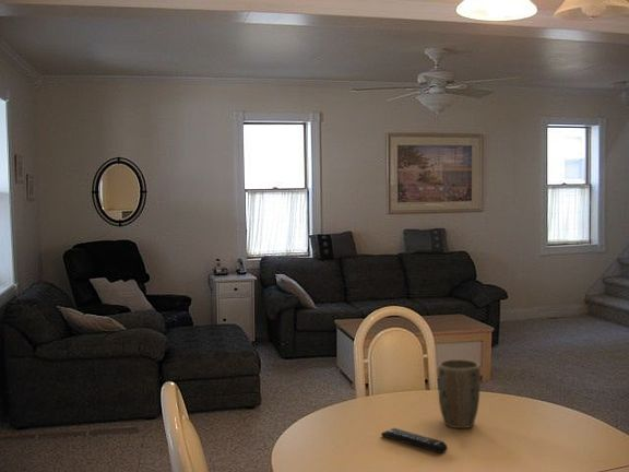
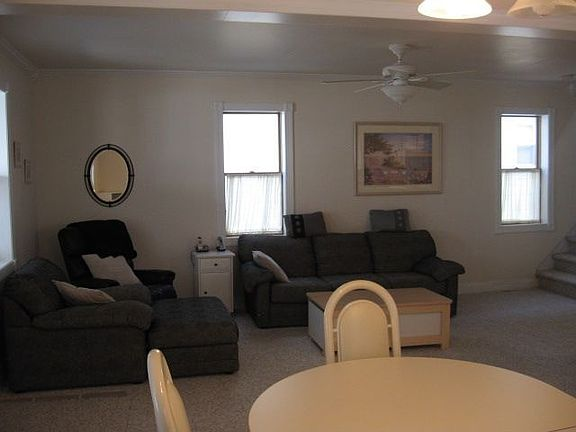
- remote control (413, 439)
- plant pot (459, 393)
